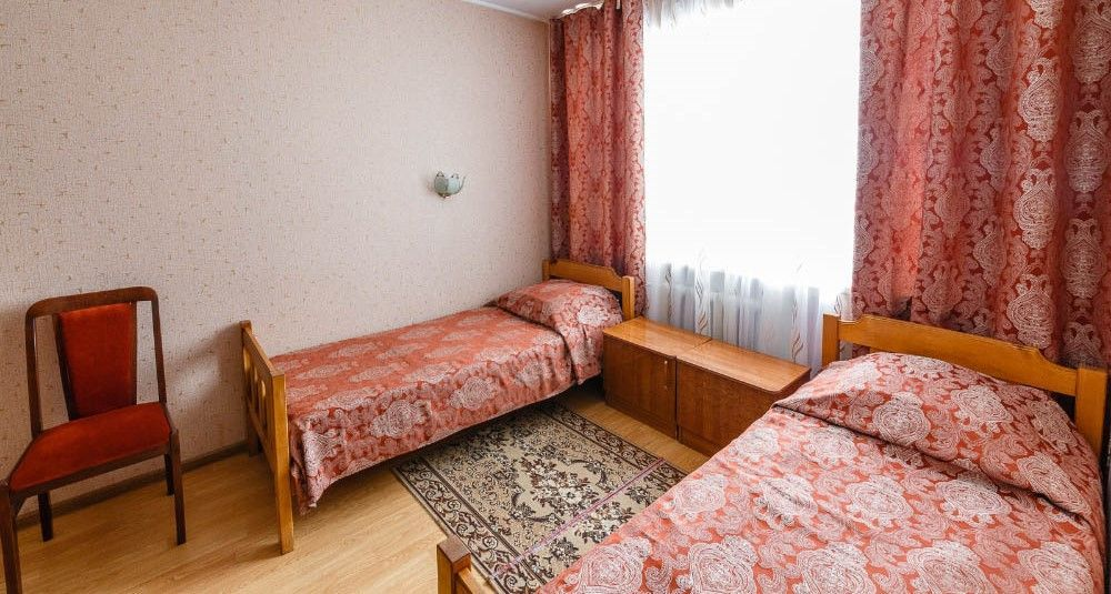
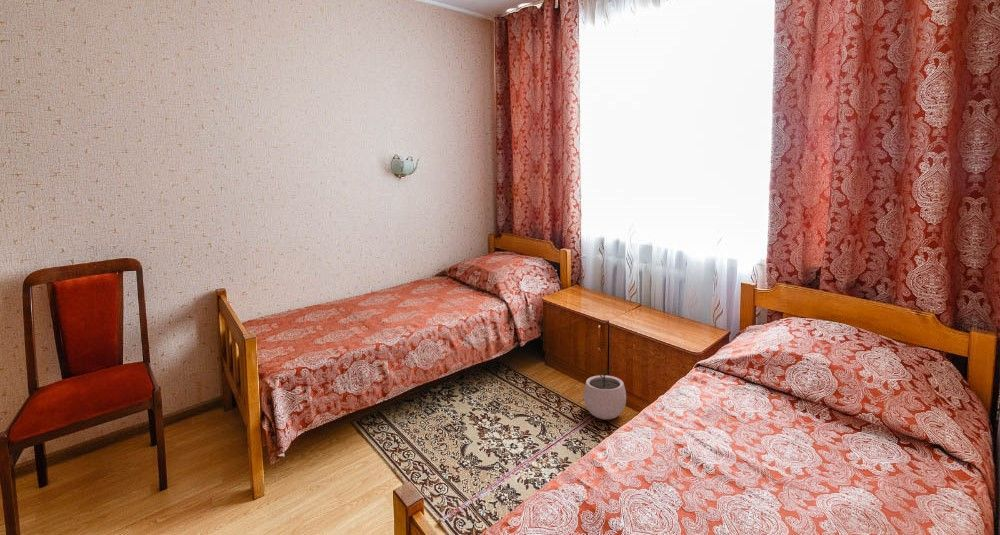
+ plant pot (604, 391)
